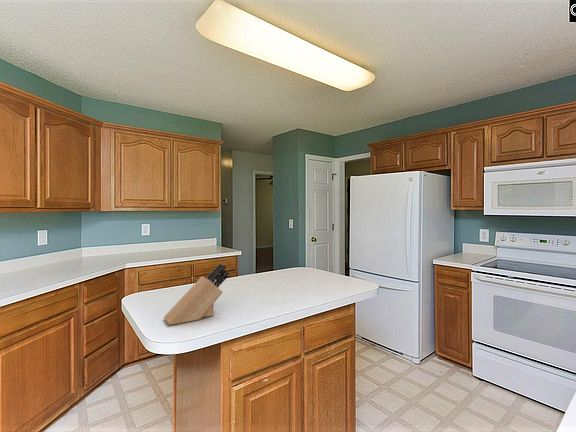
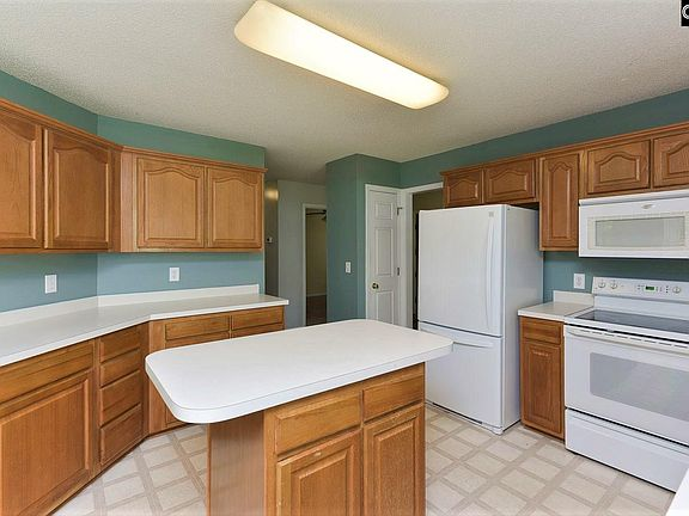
- knife block (198, 291)
